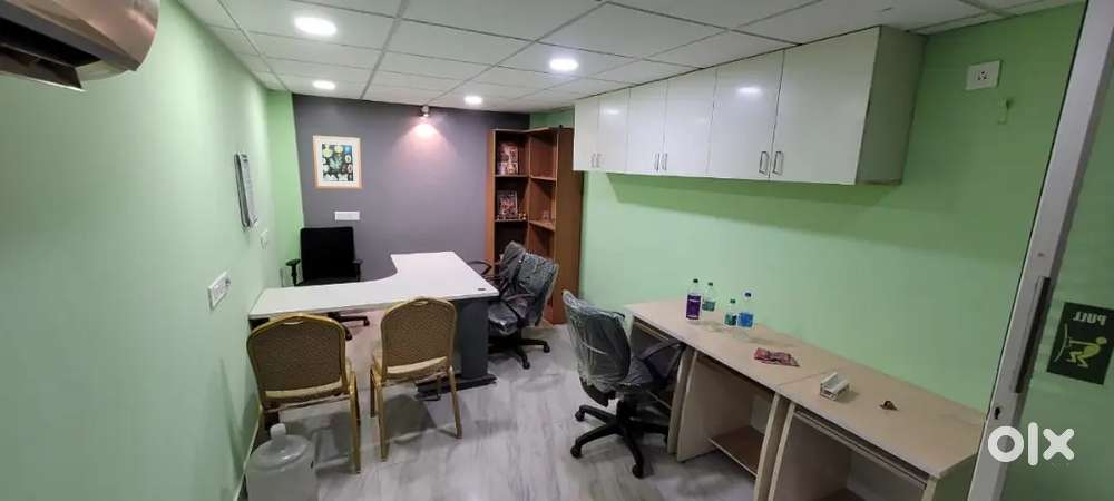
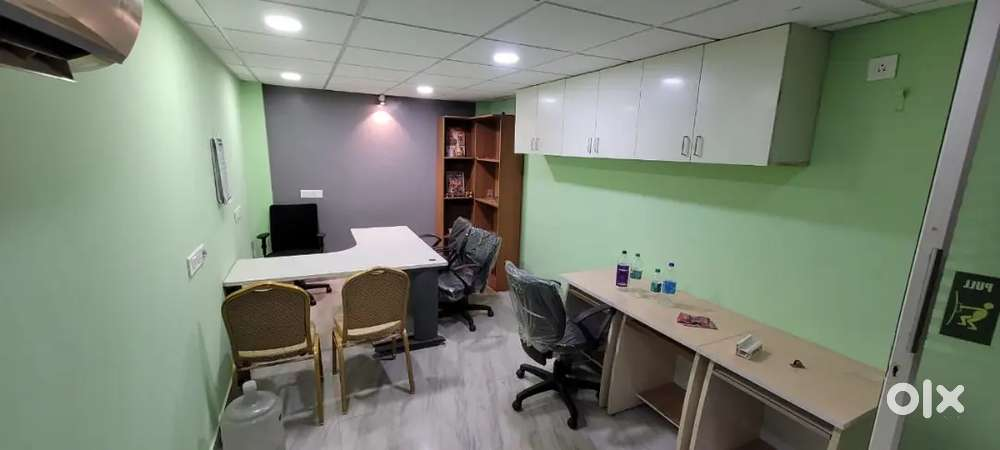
- wall art (338, 163)
